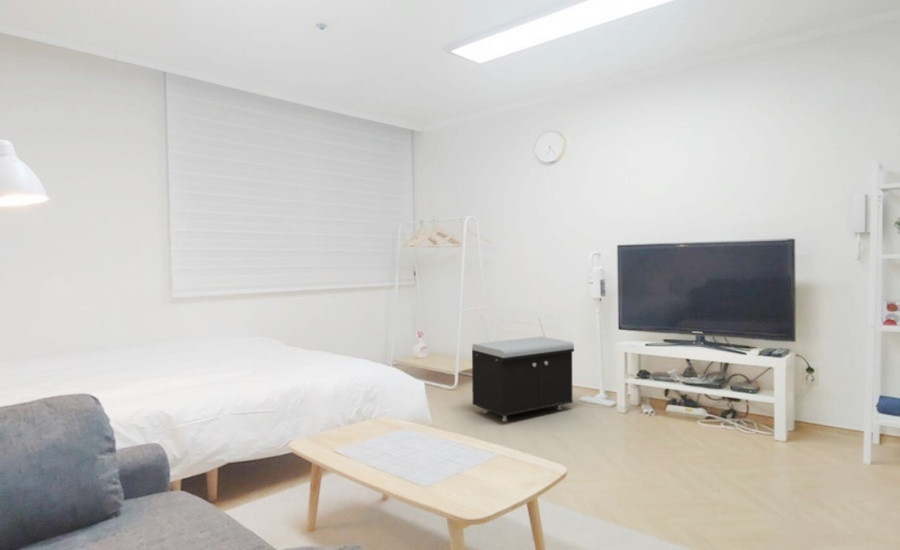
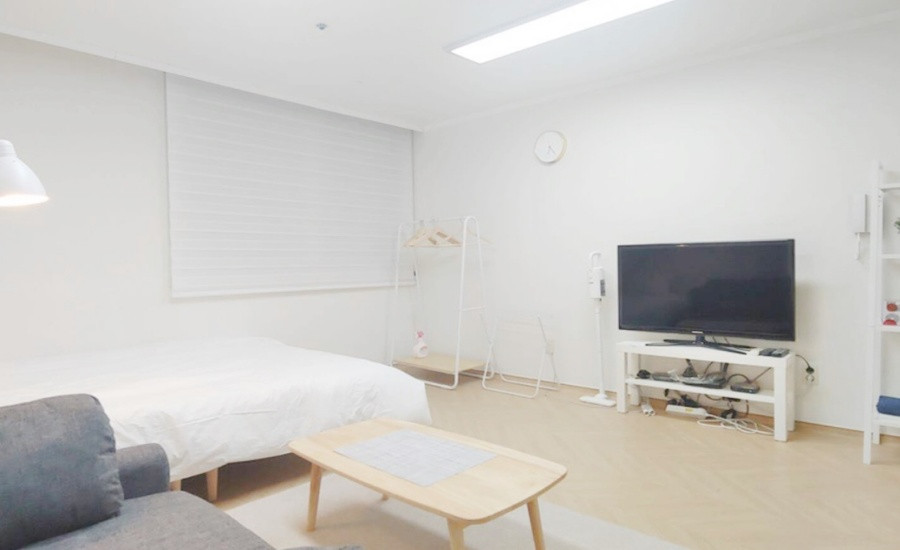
- storage bench (523, 377)
